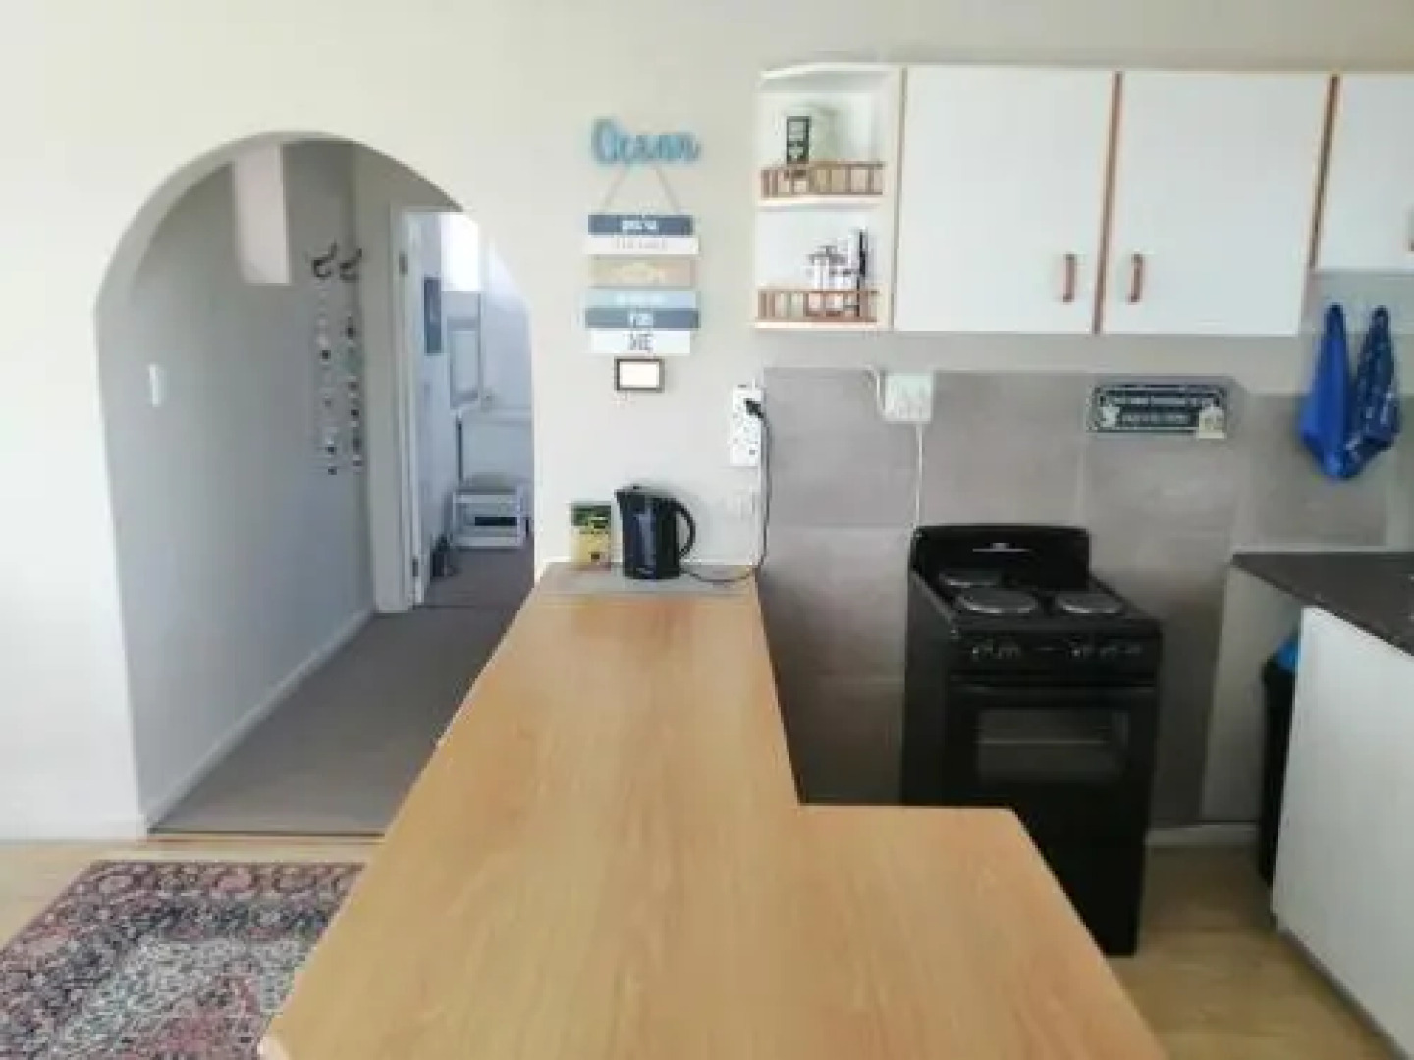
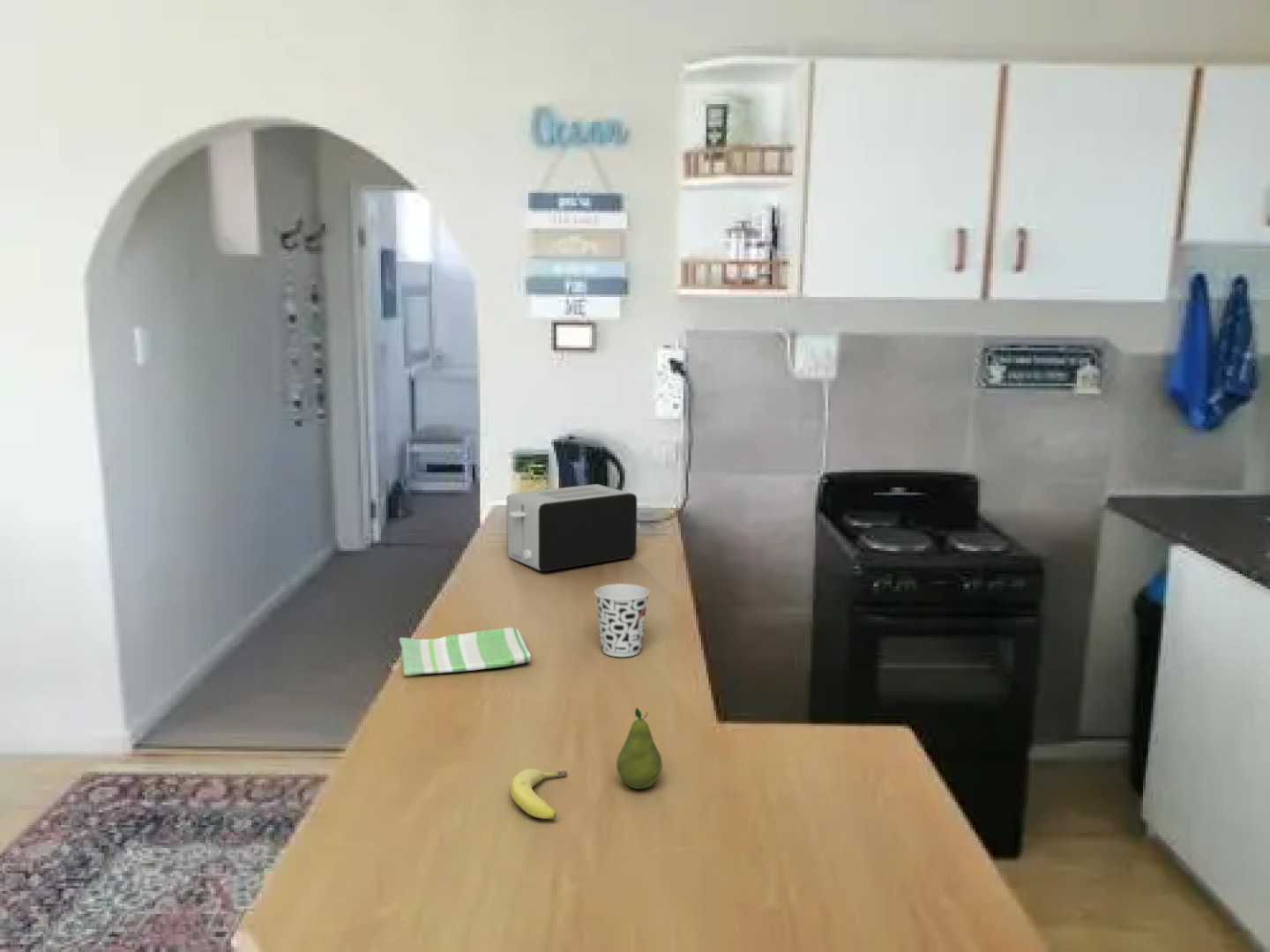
+ fruit (639, 747)
+ dish towel (464, 650)
+ toaster (572, 525)
+ fruit (535, 785)
+ cup (621, 621)
